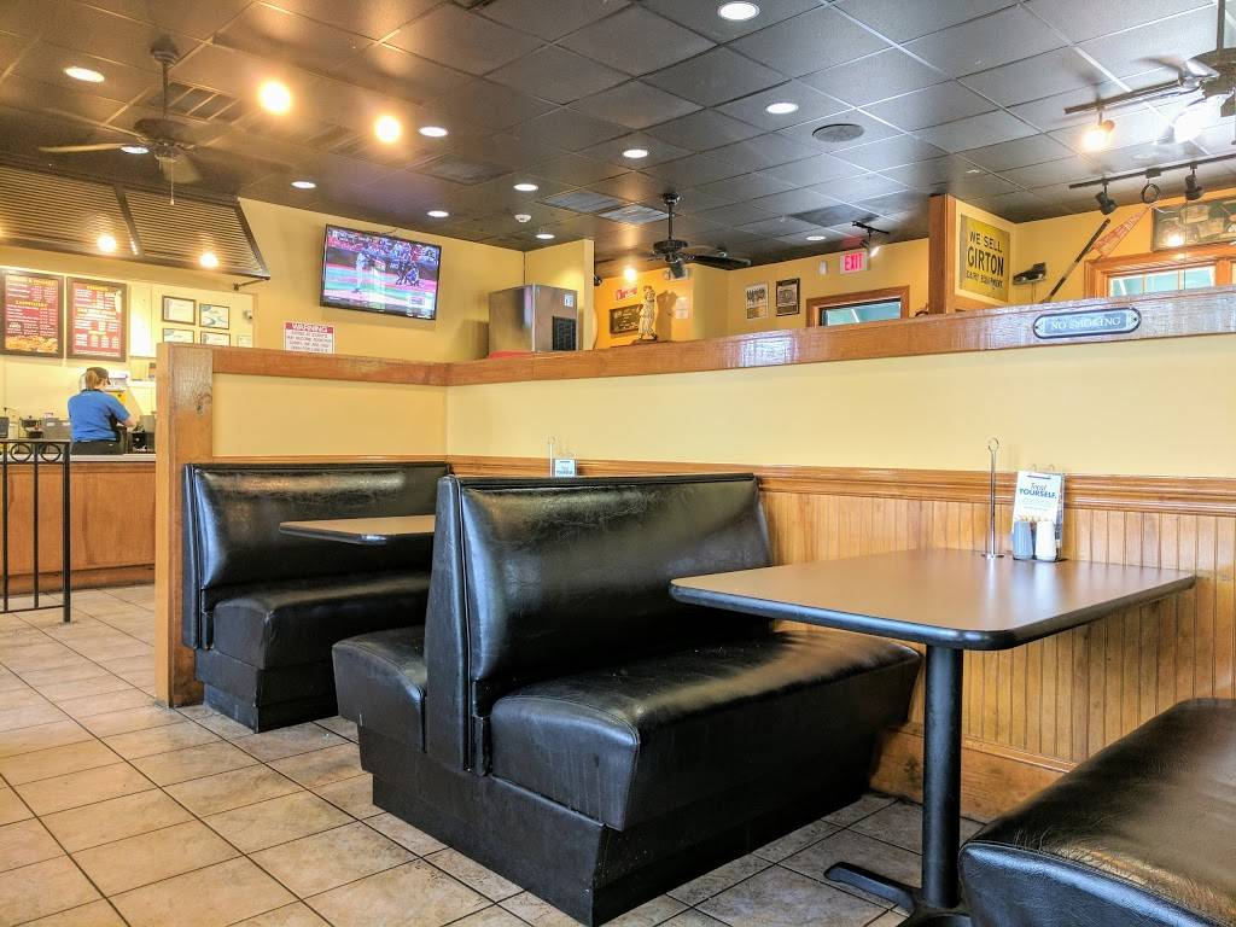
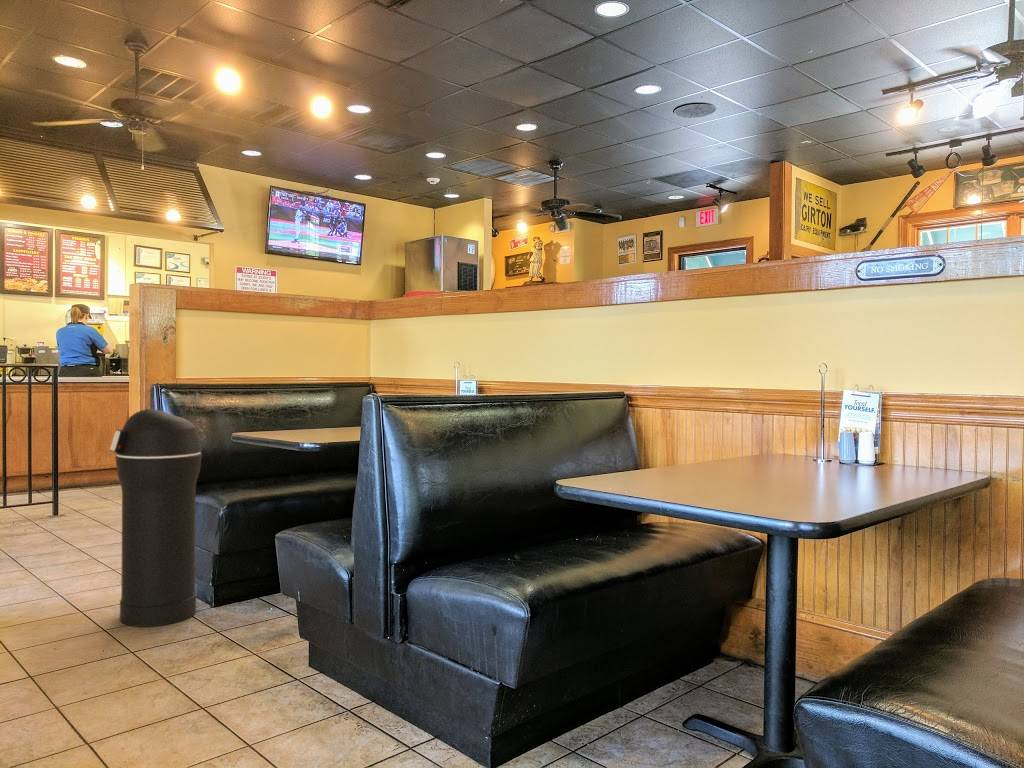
+ trash can (156, 512)
